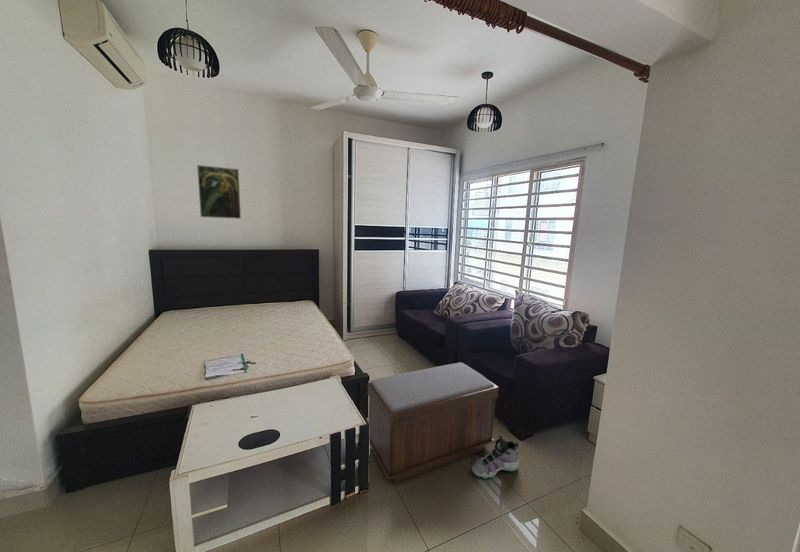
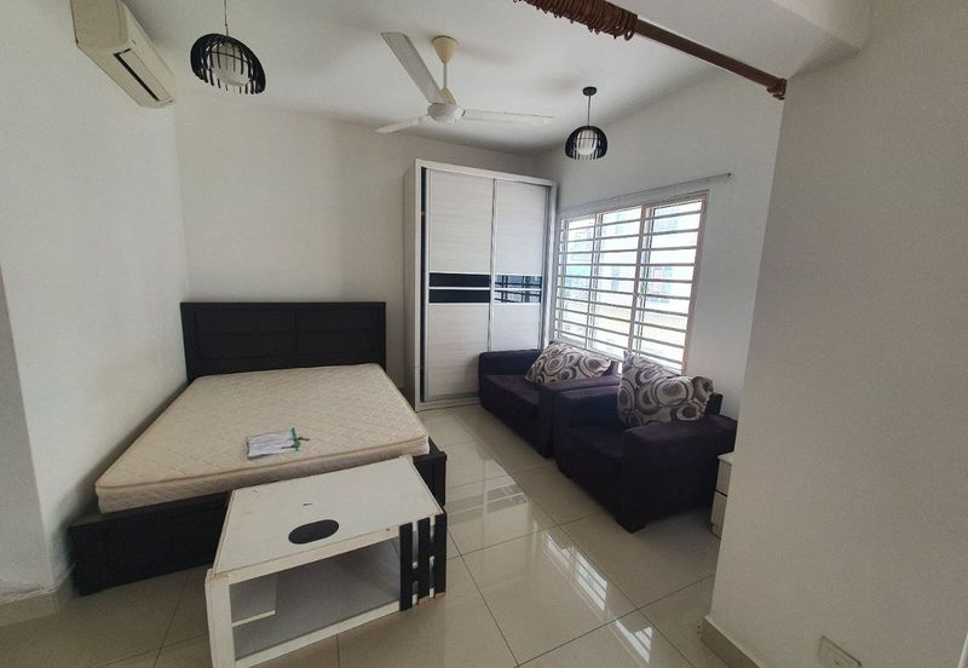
- bench (431, 414)
- sneaker (495, 452)
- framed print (219, 192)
